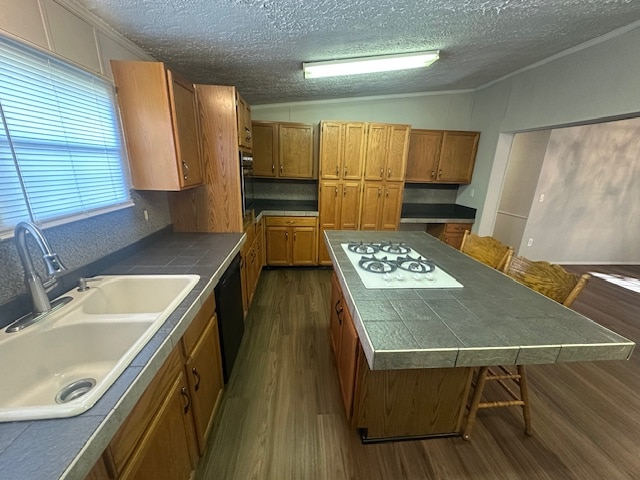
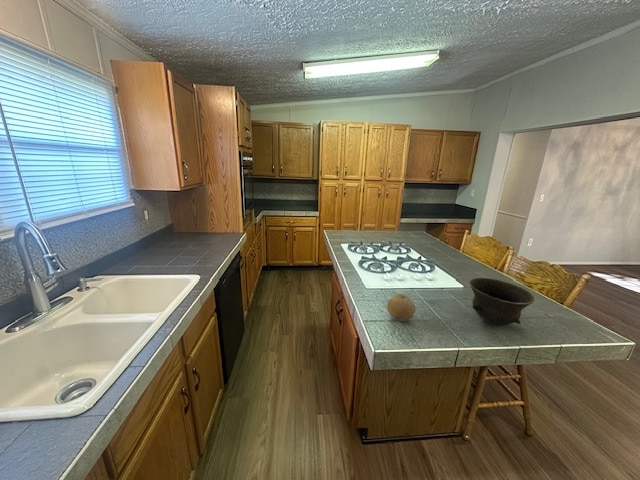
+ bowl (496, 305)
+ fruit (401, 307)
